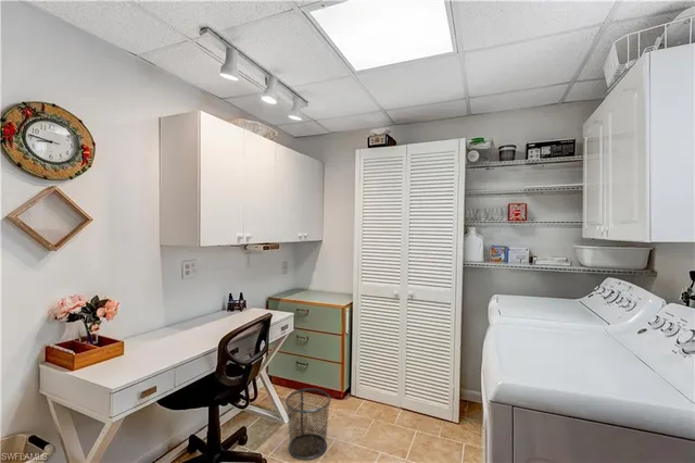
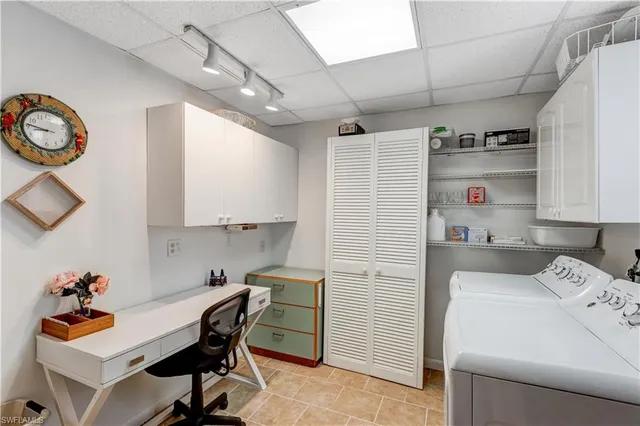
- waste bin (307, 423)
